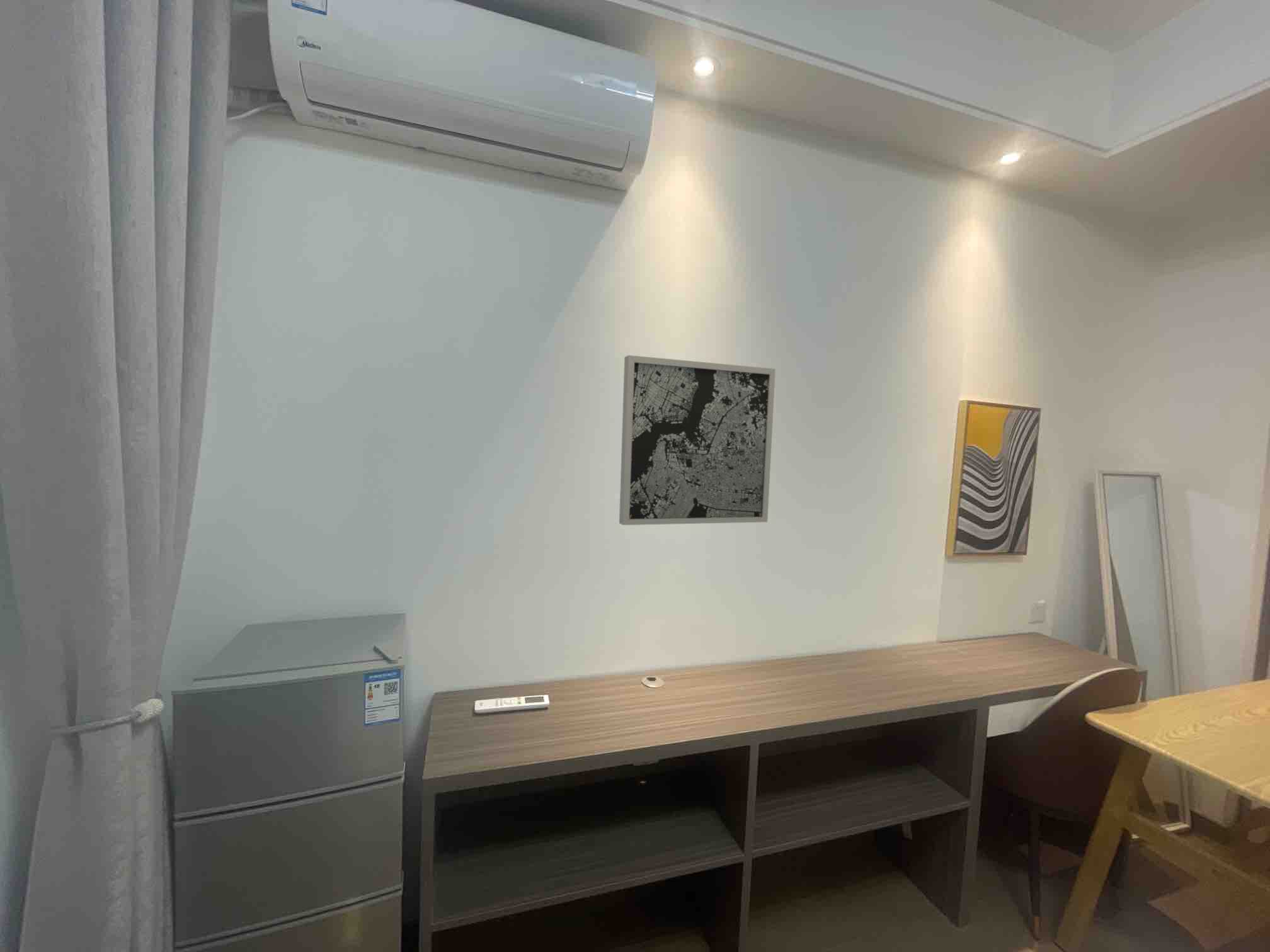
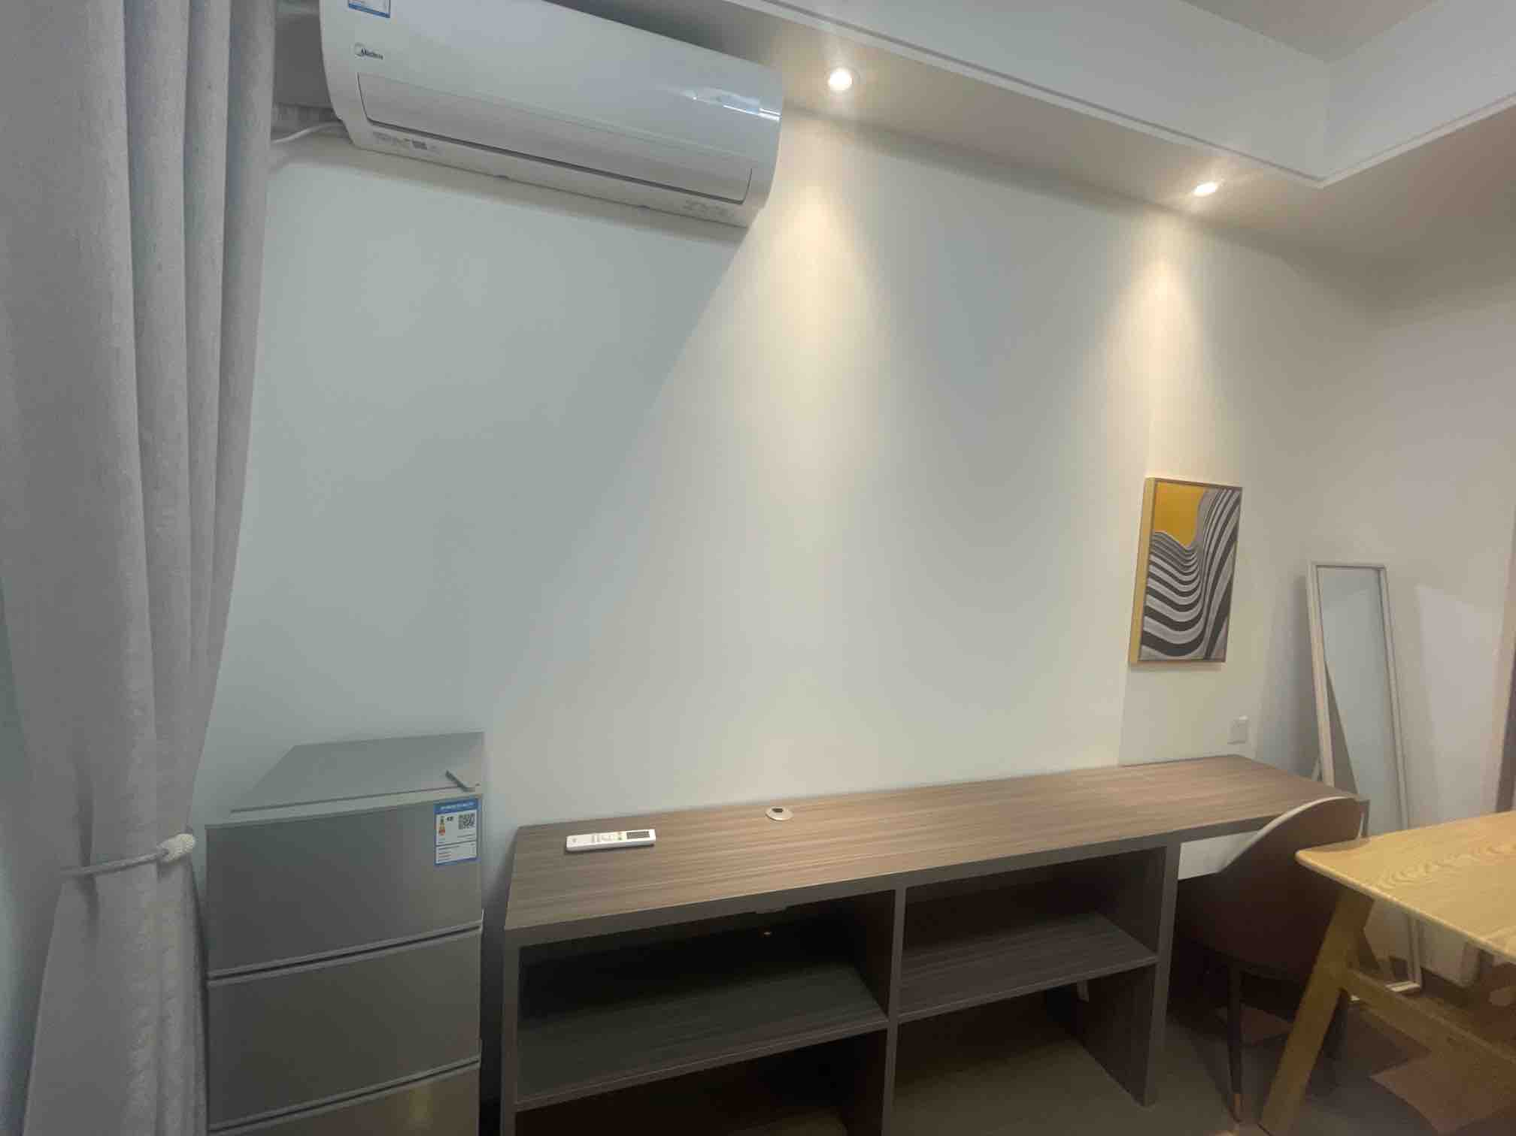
- wall art (699, 443)
